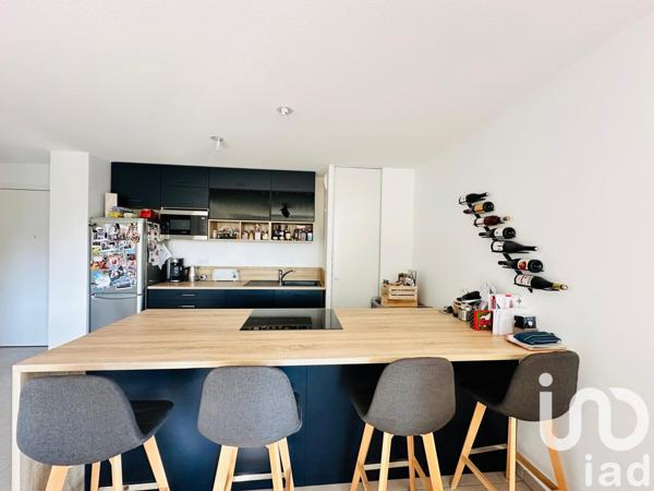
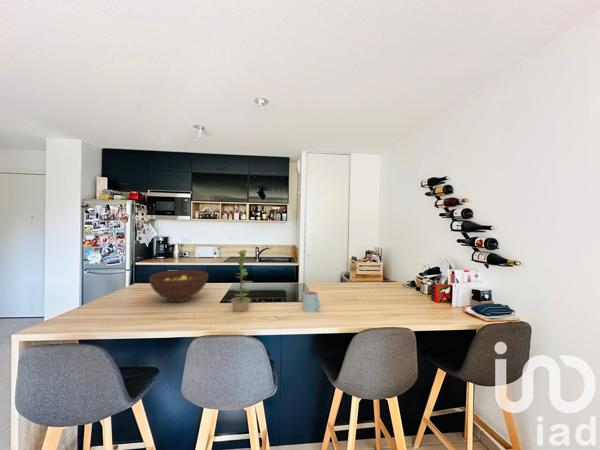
+ fruit bowl (179, 287)
+ mug (312, 302)
+ plant (241, 280)
